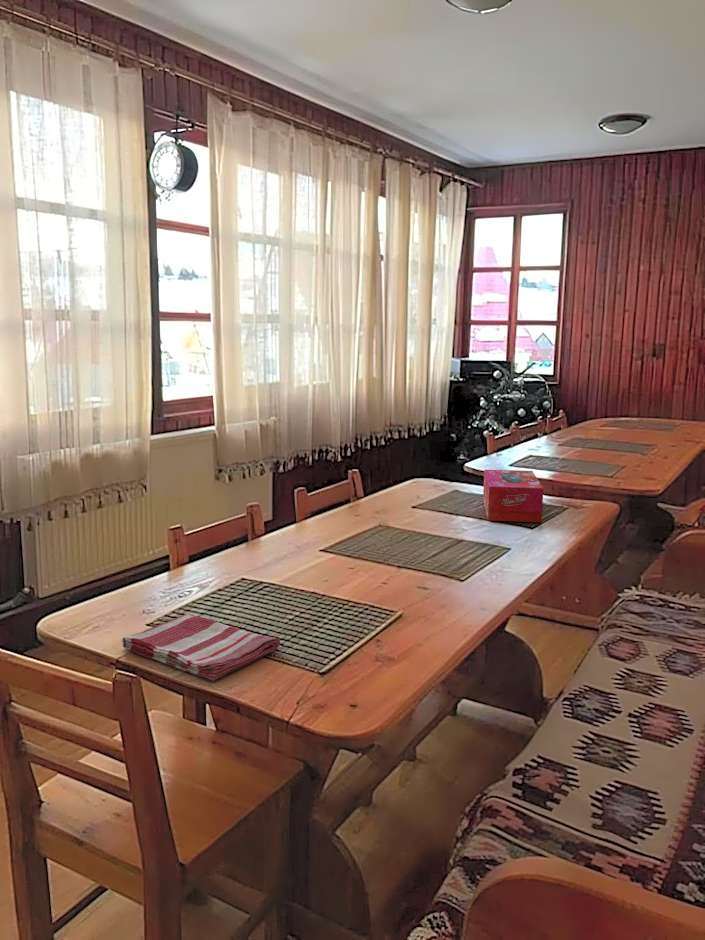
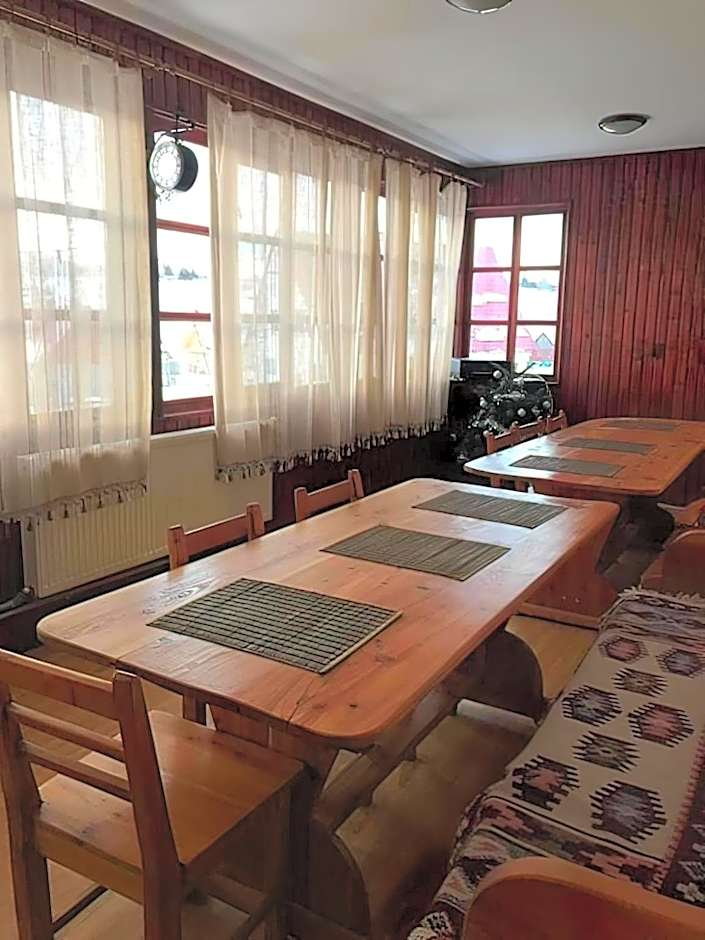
- dish towel (200, 641)
- tissue box (511, 494)
